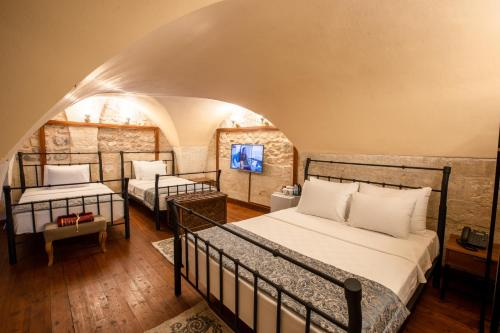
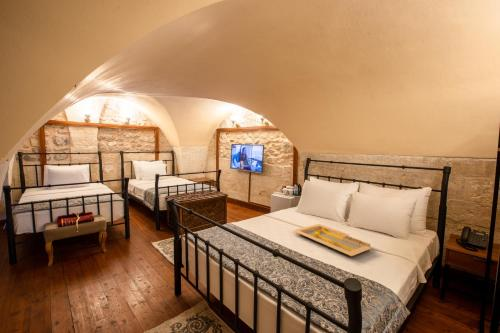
+ serving tray (332, 238)
